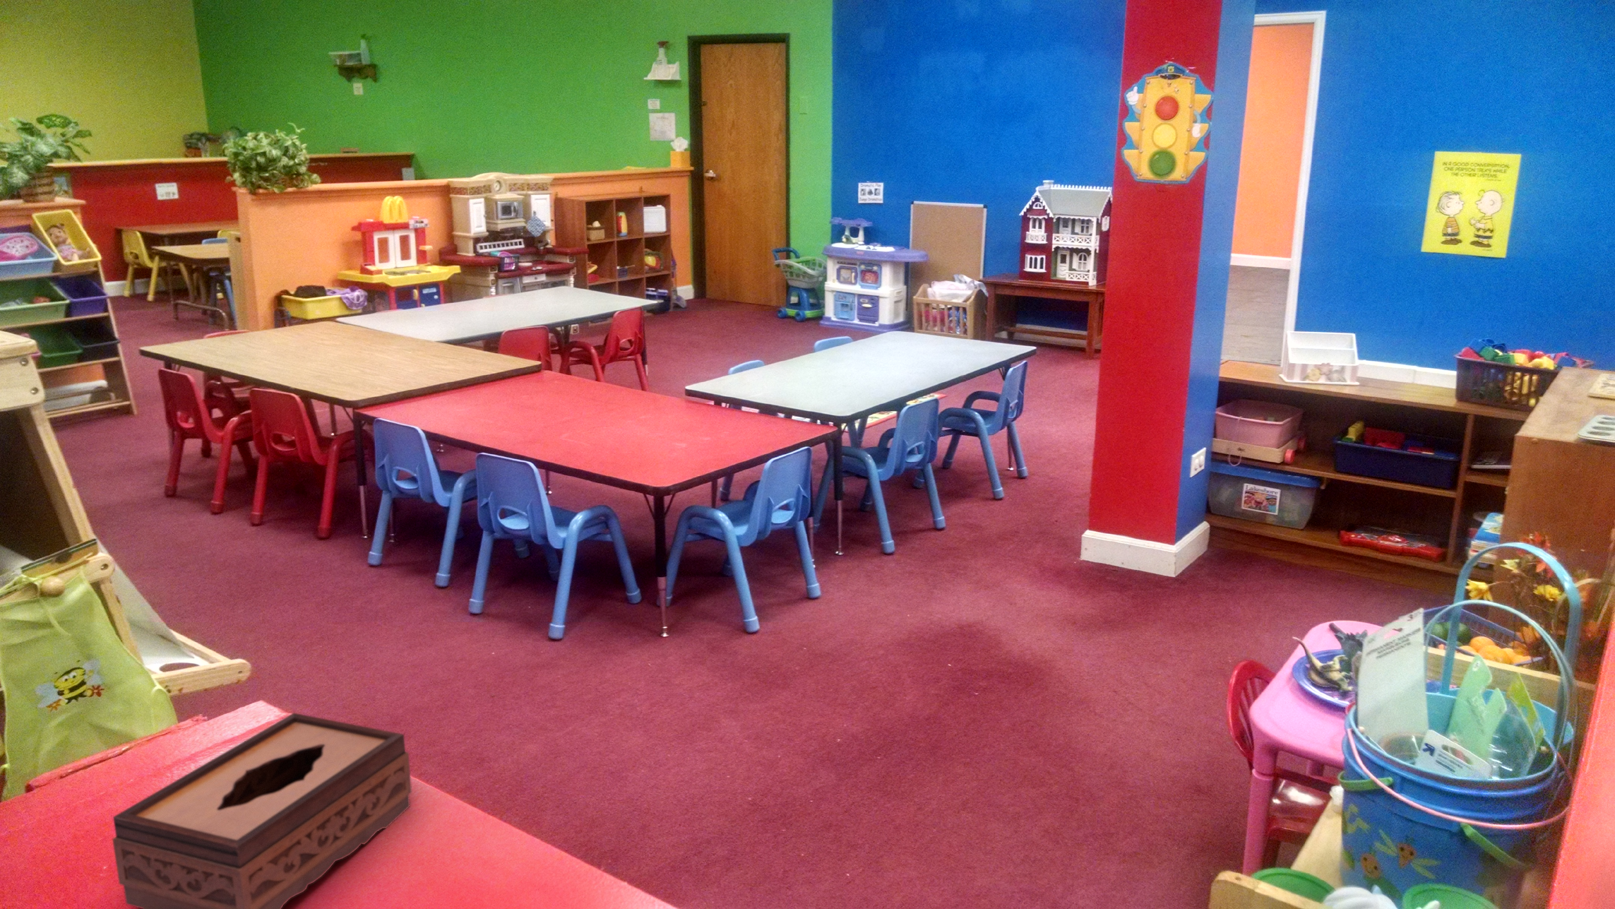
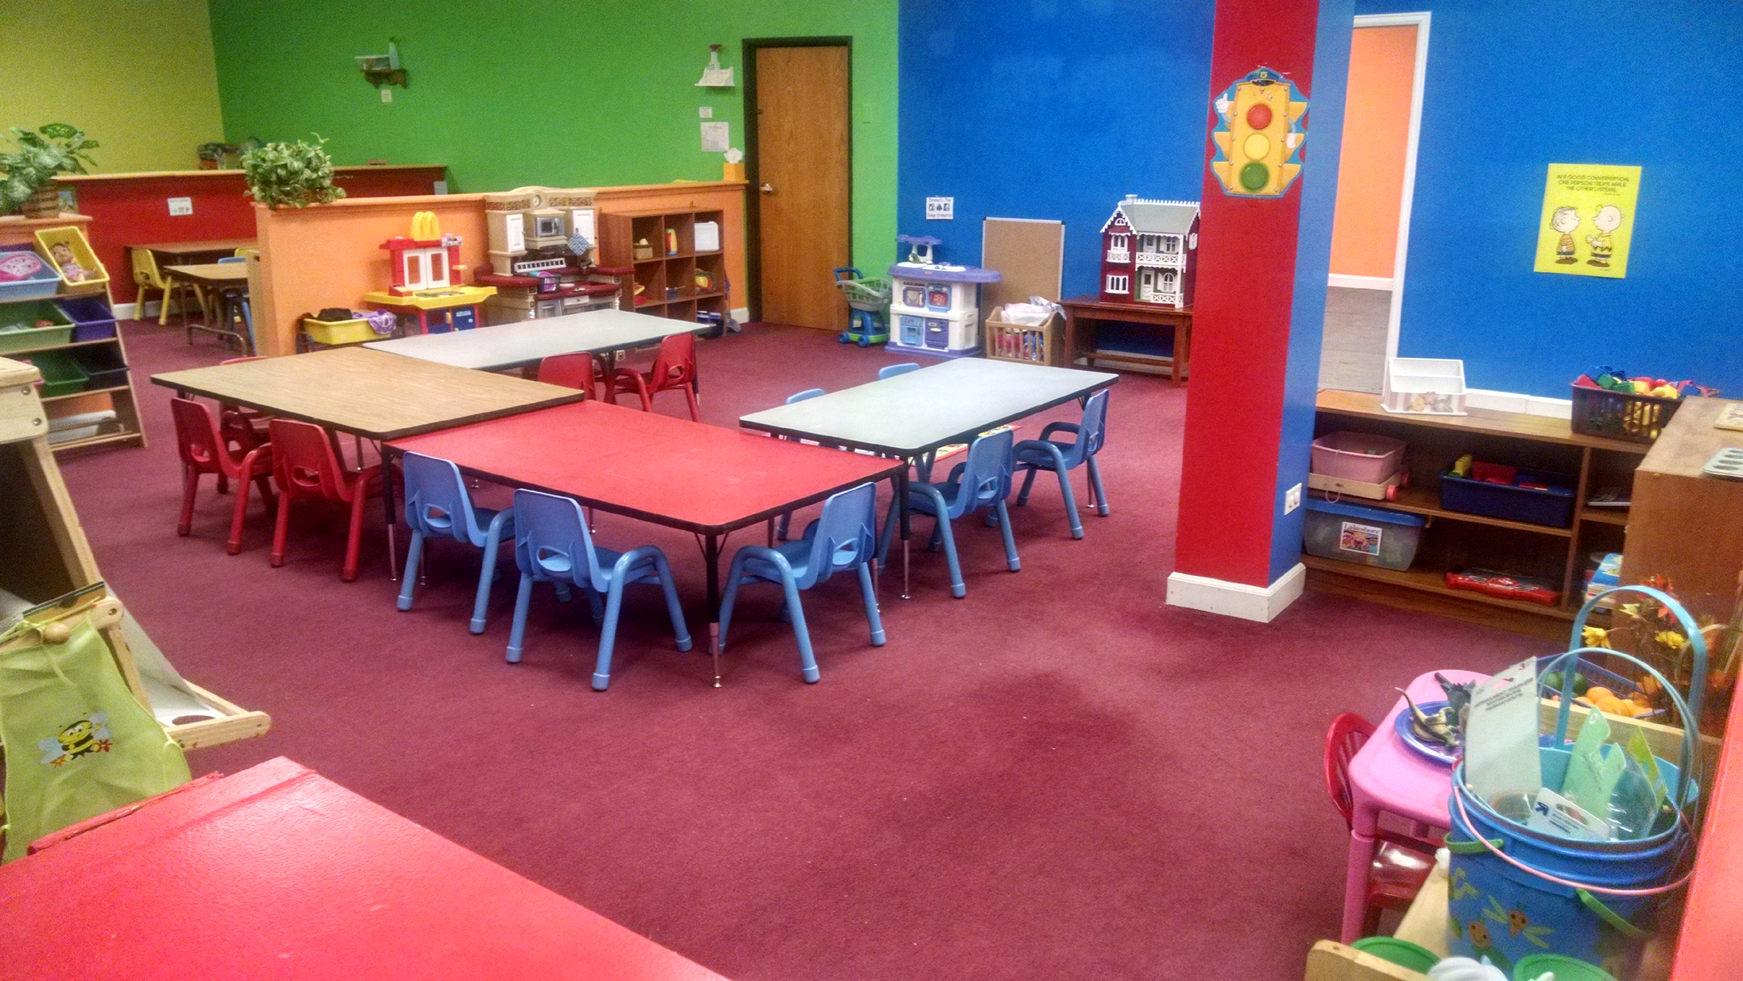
- tissue box (273, 814)
